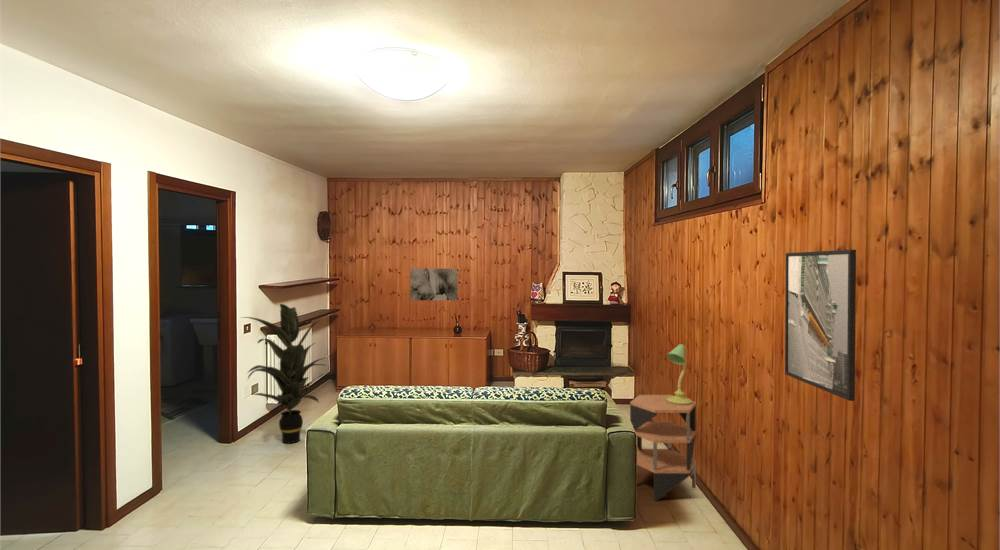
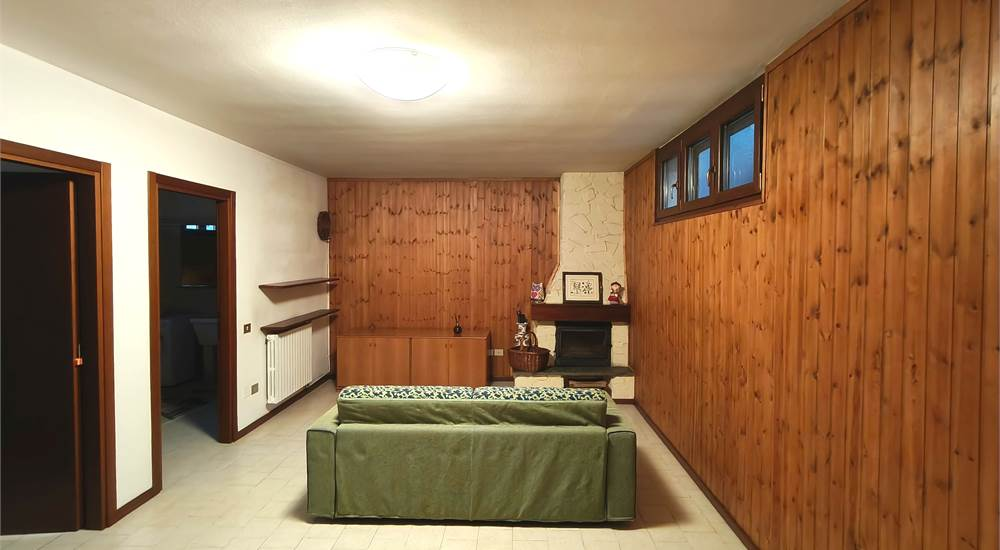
- table lamp (681, 373)
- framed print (816, 319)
- side table (662, 442)
- indoor plant (285, 372)
- wall art (433, 284)
